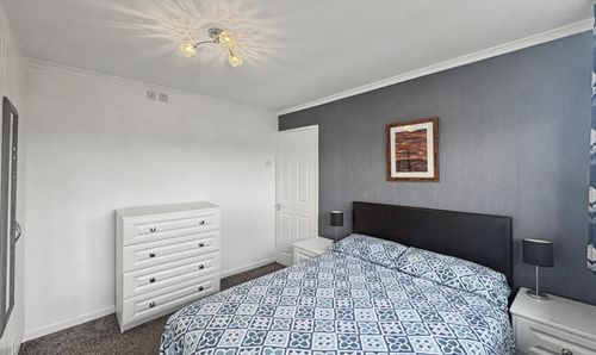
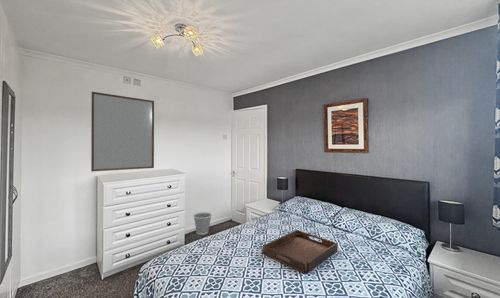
+ wastebasket (202, 223)
+ serving tray (300, 248)
+ home mirror (125, 133)
